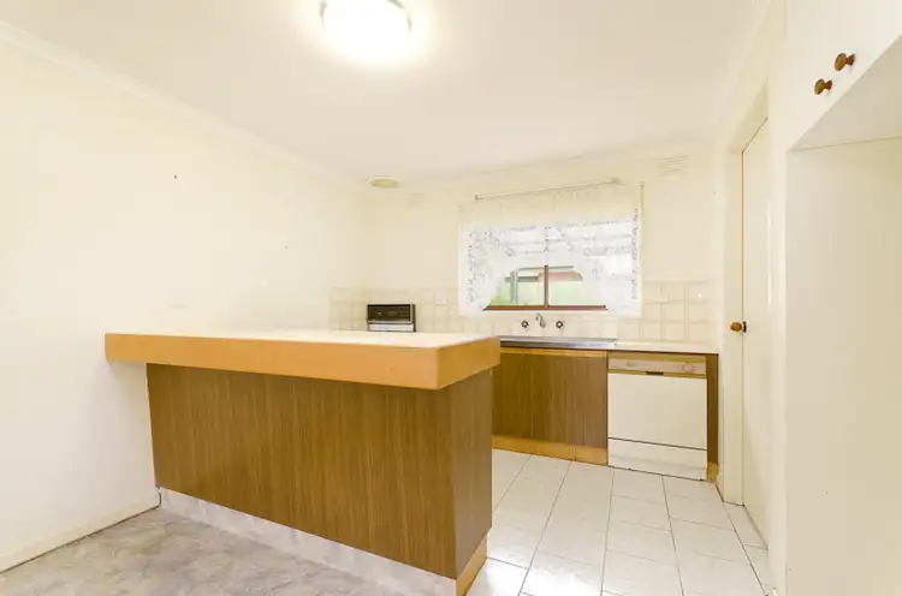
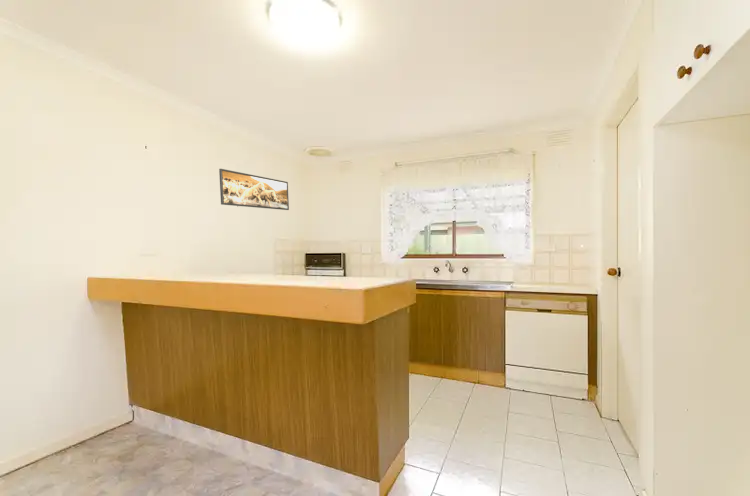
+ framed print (258, 191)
